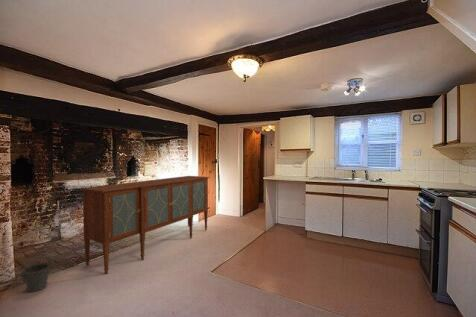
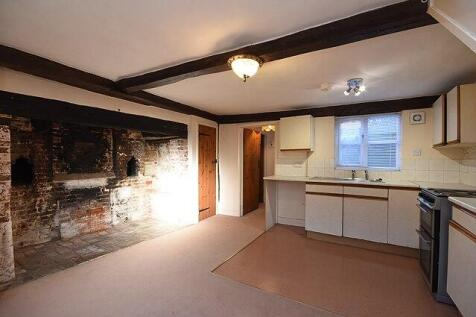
- sideboard (159, 213)
- bucket (36, 272)
